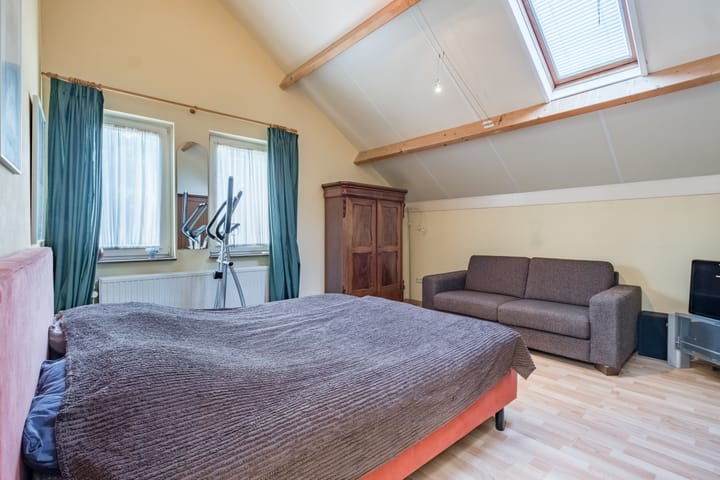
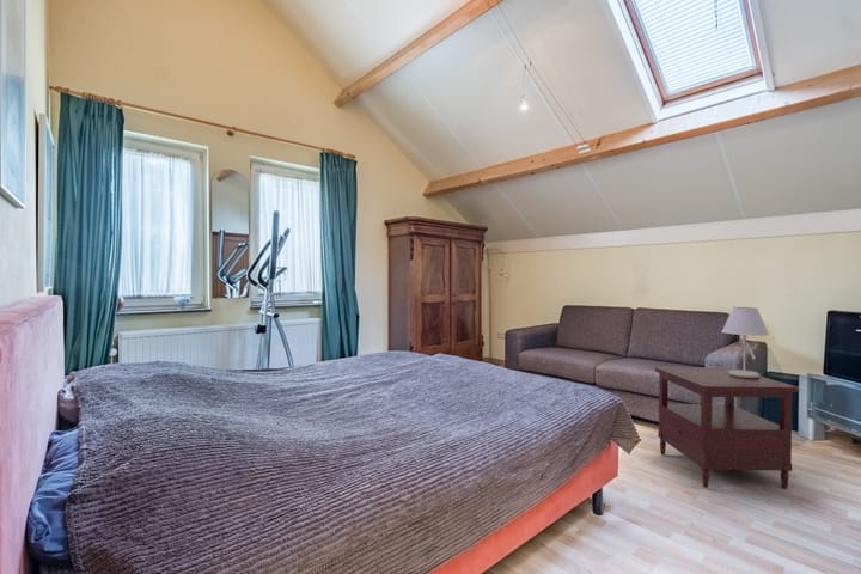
+ side table (718, 422)
+ table lamp (744, 341)
